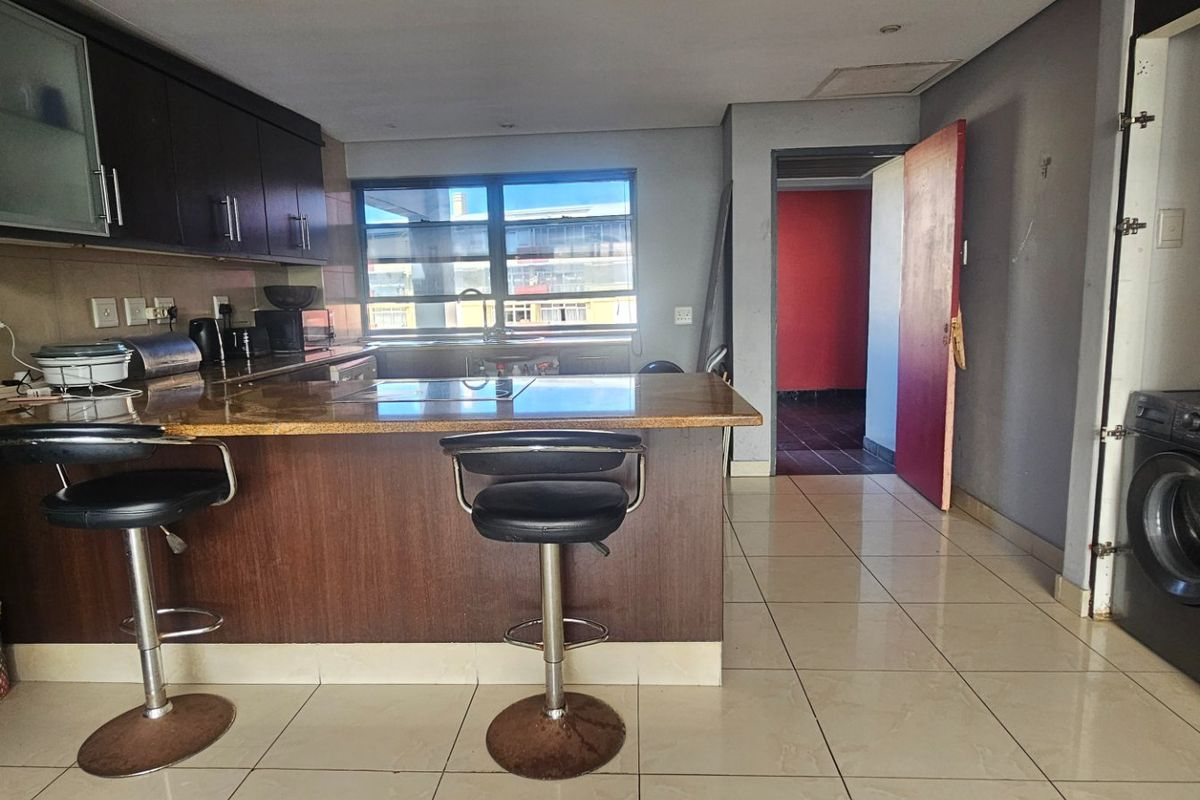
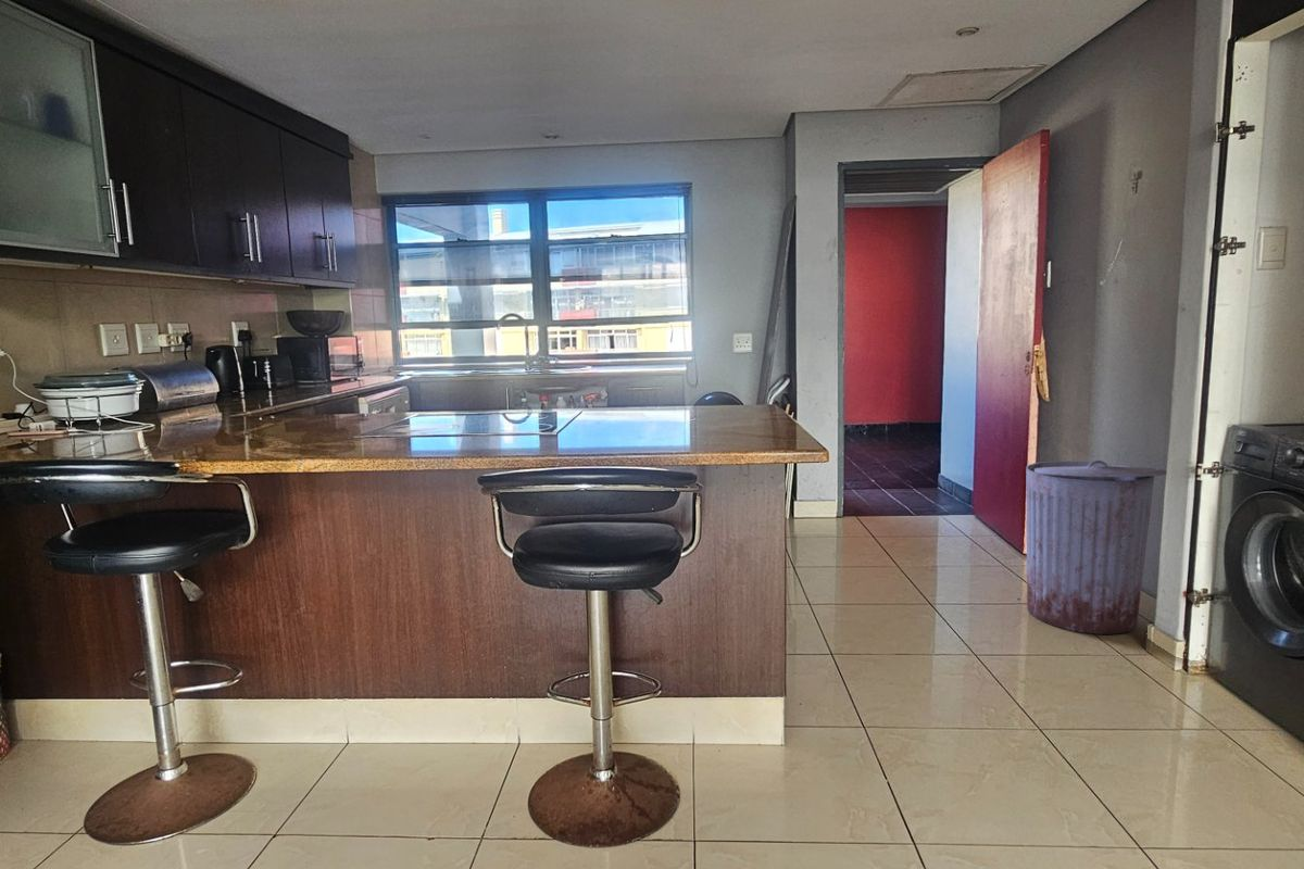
+ trash can (1089, 540)
